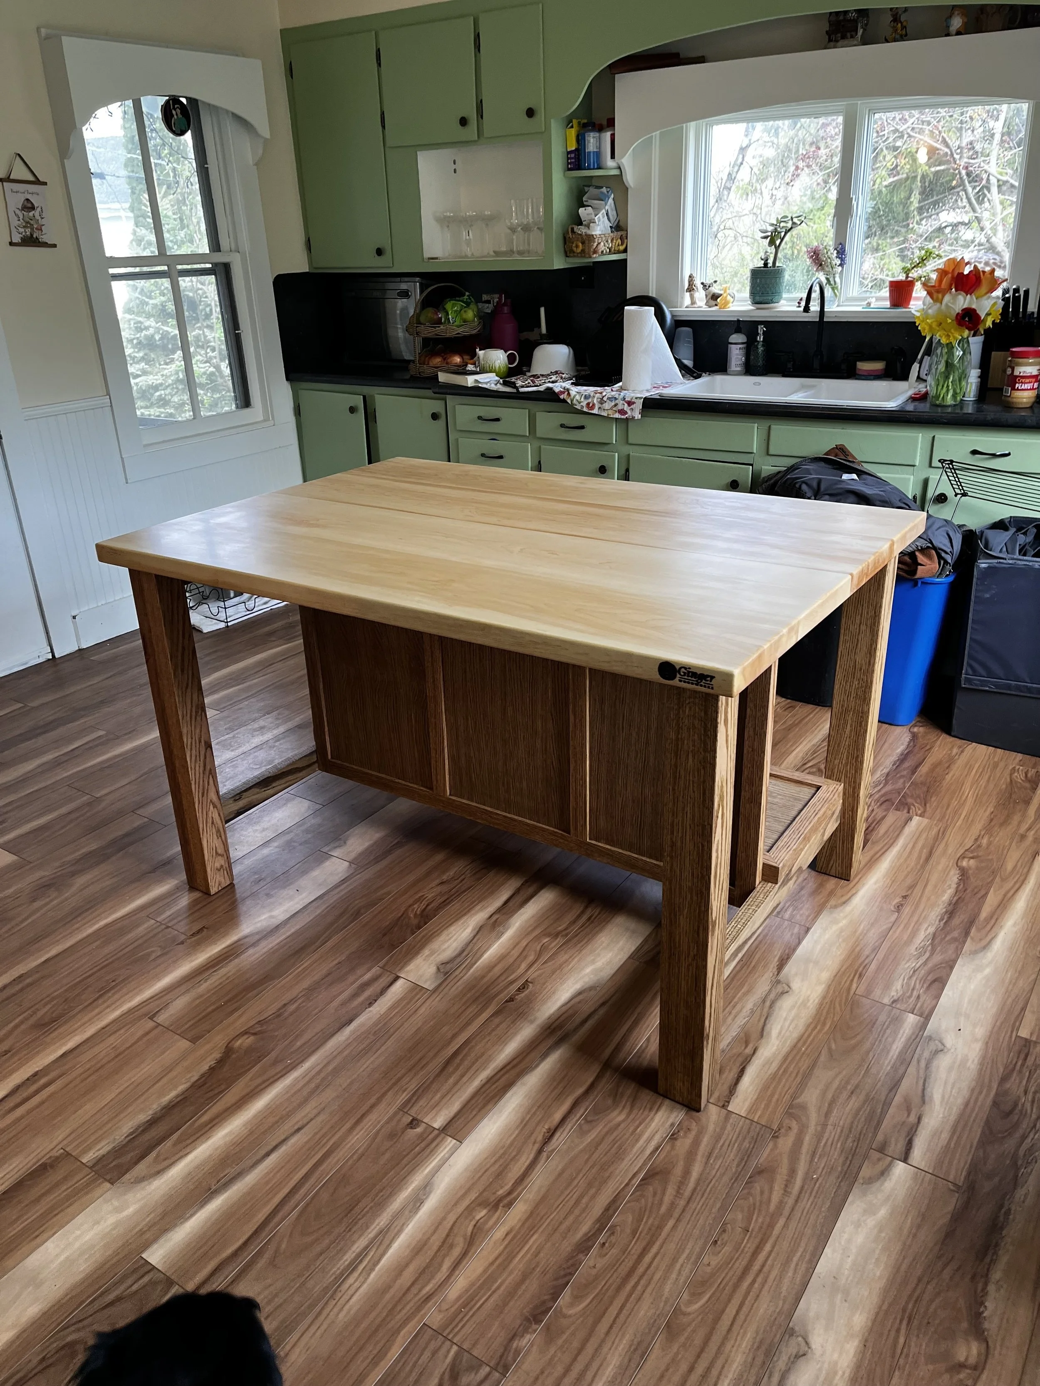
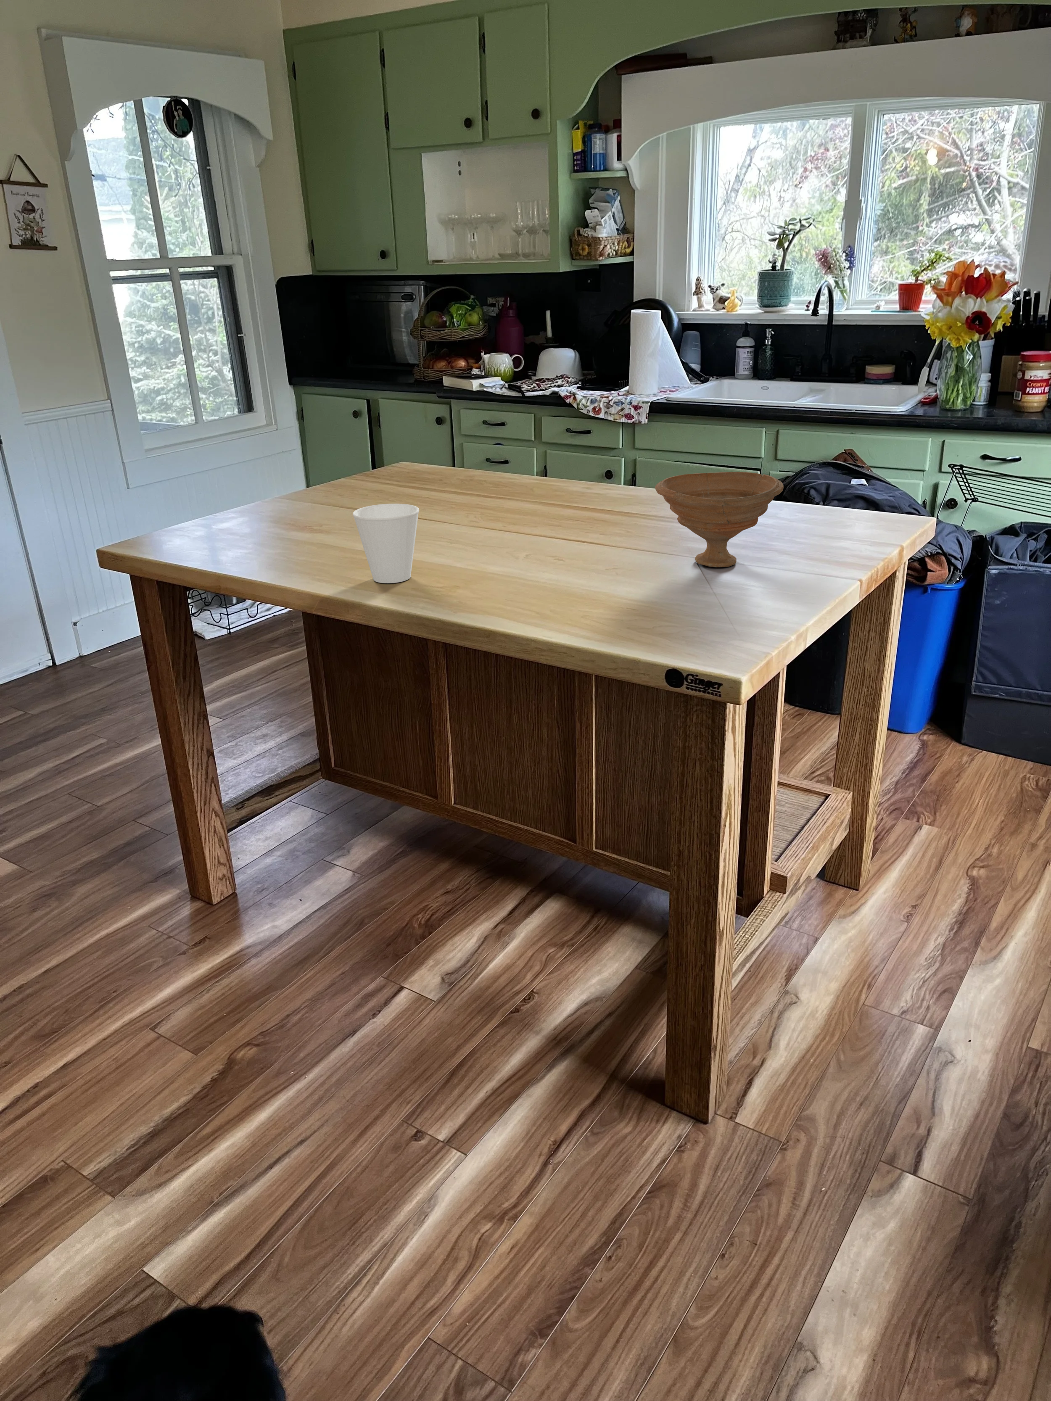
+ bowl (718, 522)
+ cup (389, 544)
